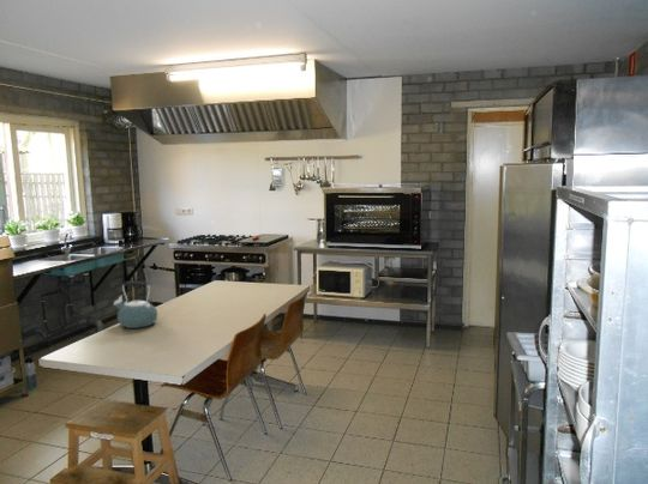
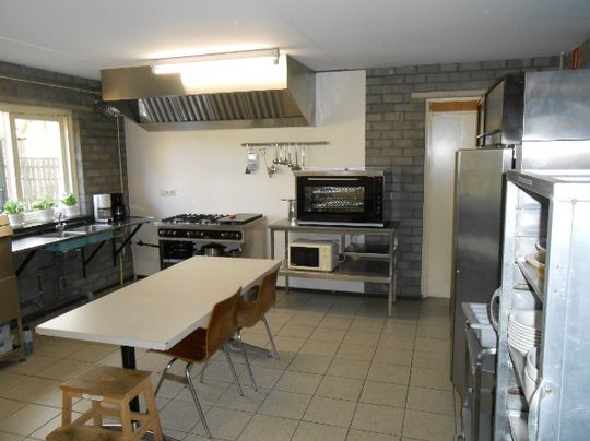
- kettle (133, 302)
